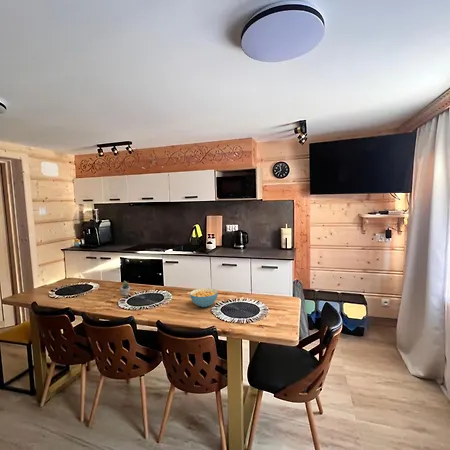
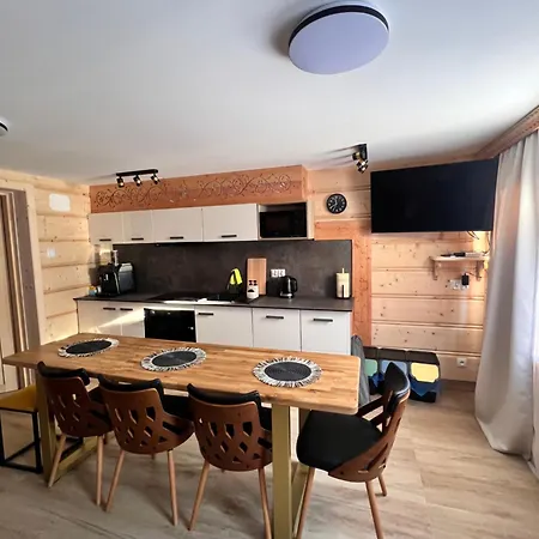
- succulent plant (128, 286)
- cereal bowl (204, 299)
